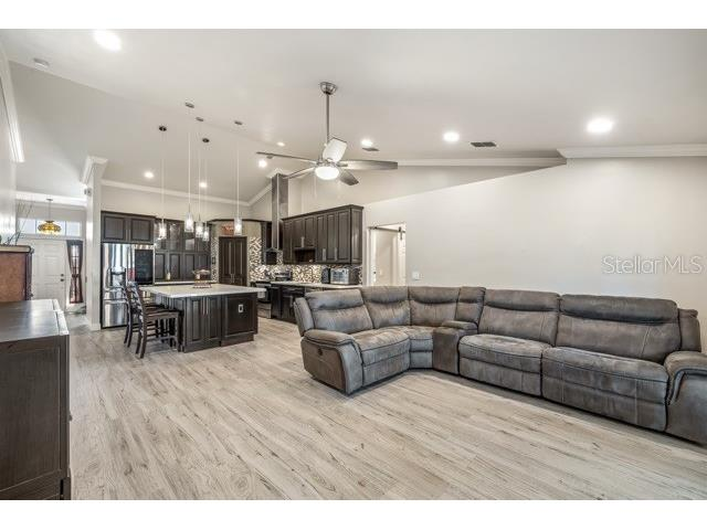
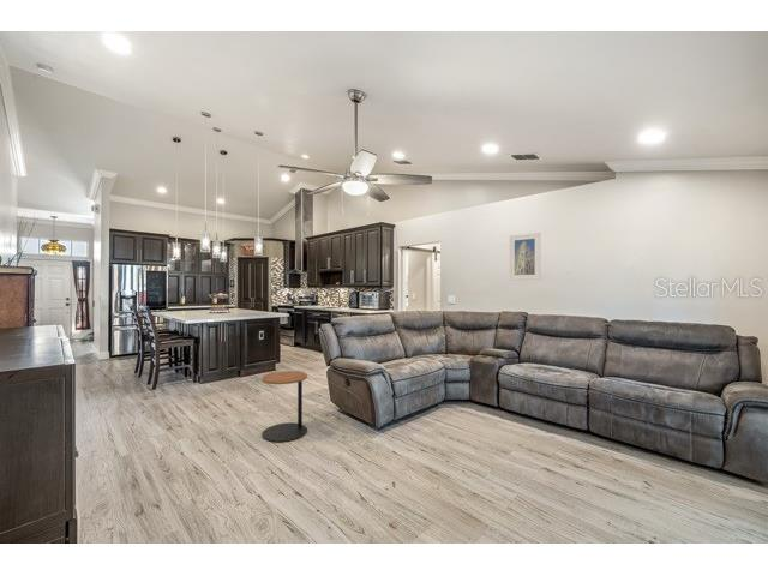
+ side table (298, 403)
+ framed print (524, 257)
